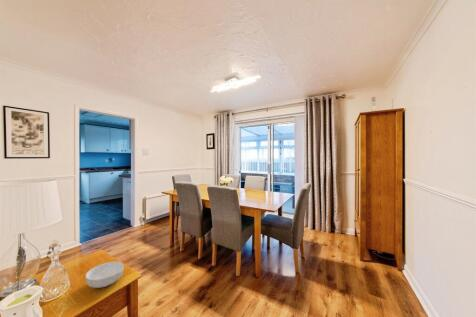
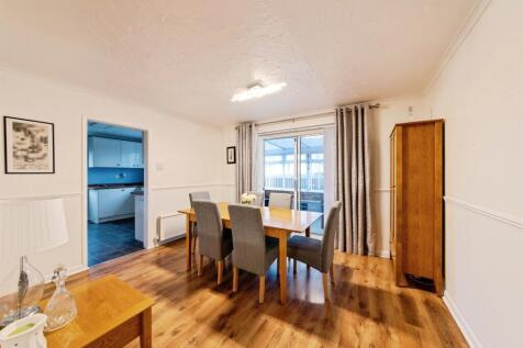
- cereal bowl (105, 276)
